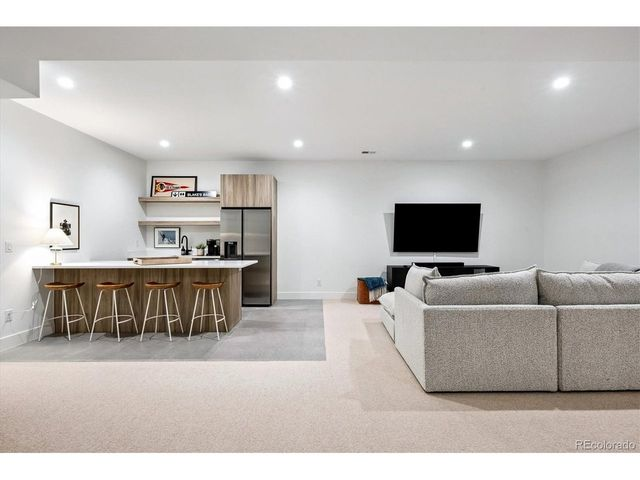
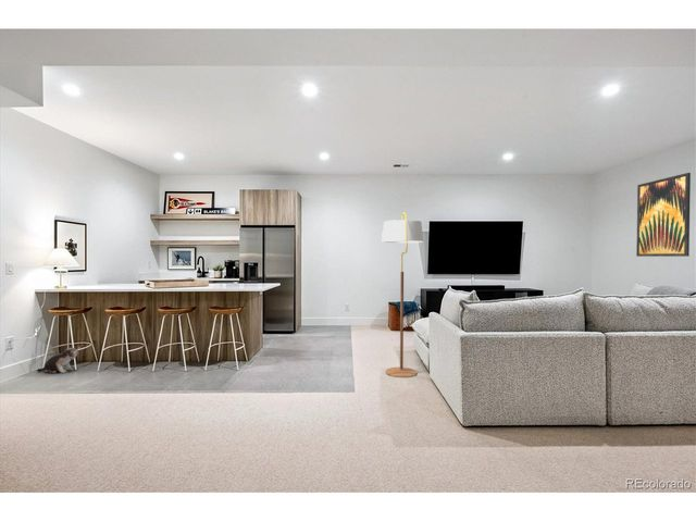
+ floor lamp (402, 293)
+ plush toy (58, 359)
+ wall art (661, 217)
